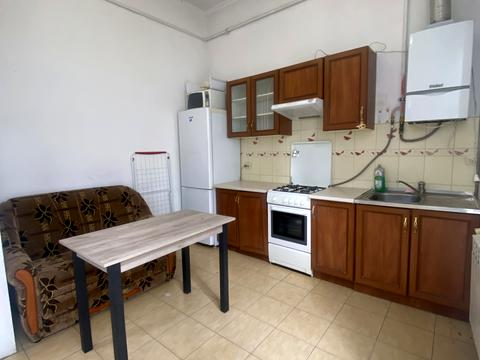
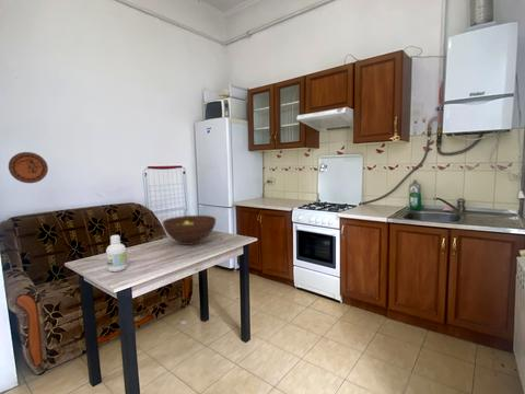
+ decorative plate (28, 167)
+ fruit bowl (189, 231)
+ bottle (116, 253)
